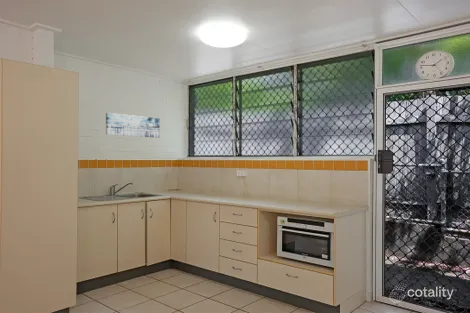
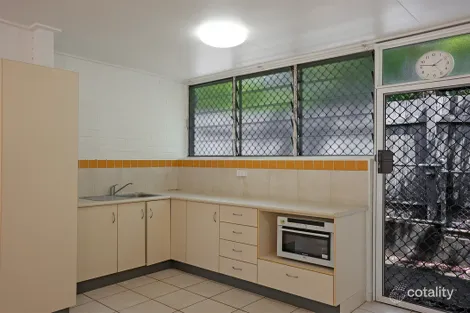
- wall art (134, 126)
